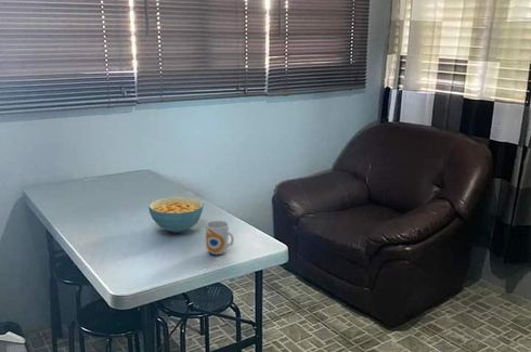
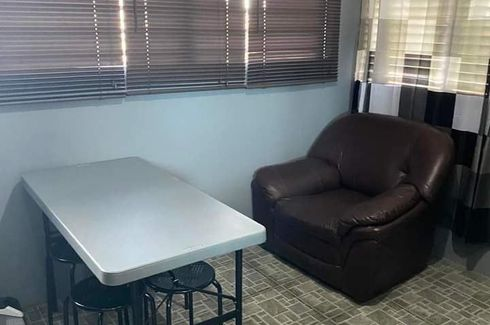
- cereal bowl (177, 217)
- mug (218, 238)
